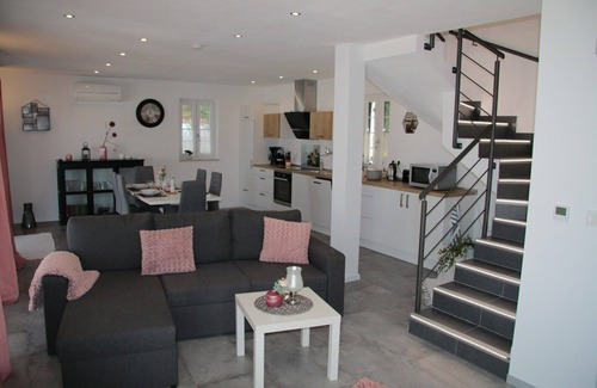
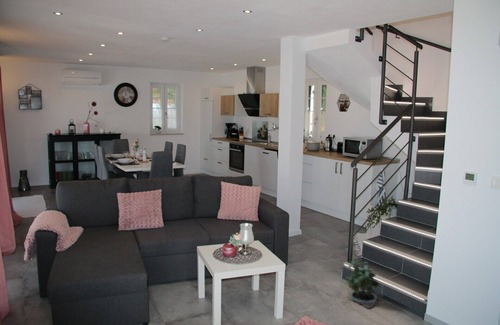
+ potted plant (362, 279)
